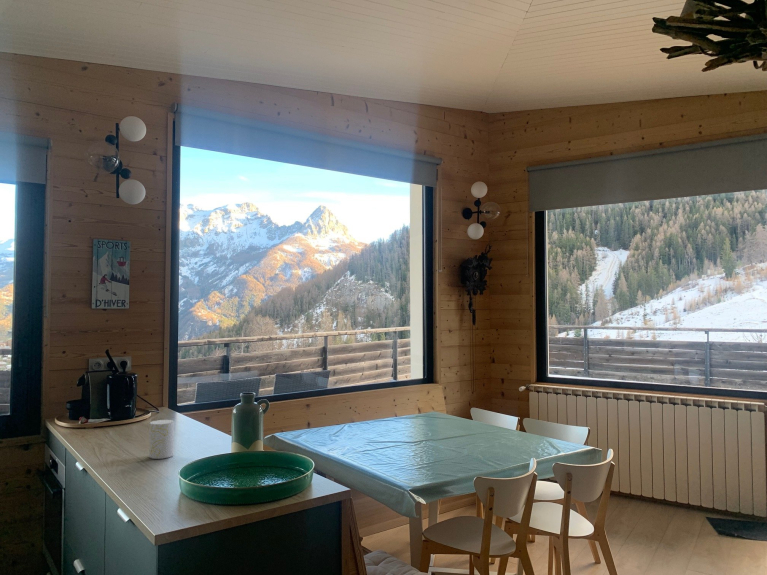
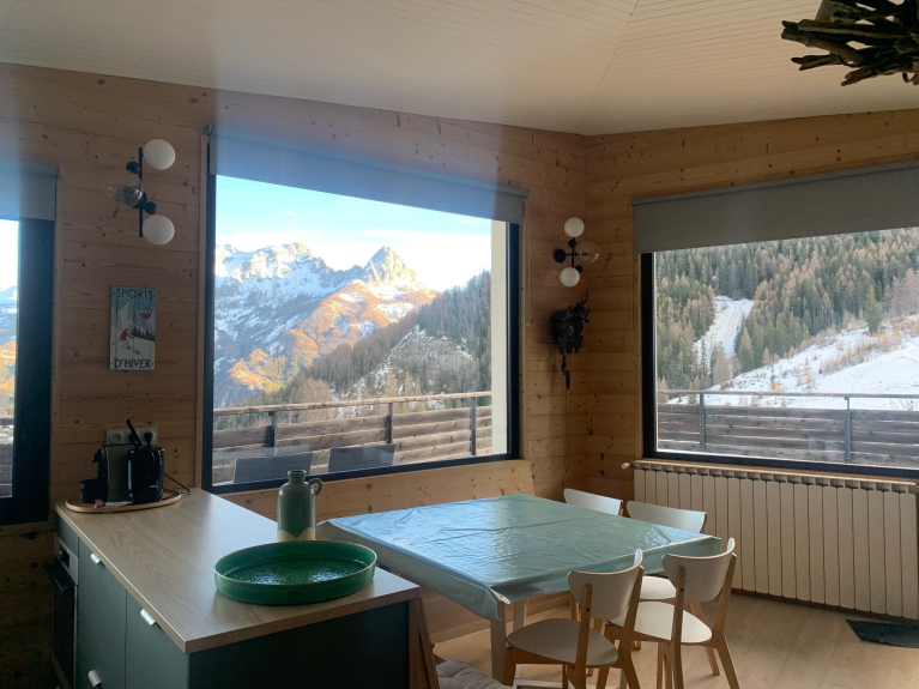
- cup (161, 438)
